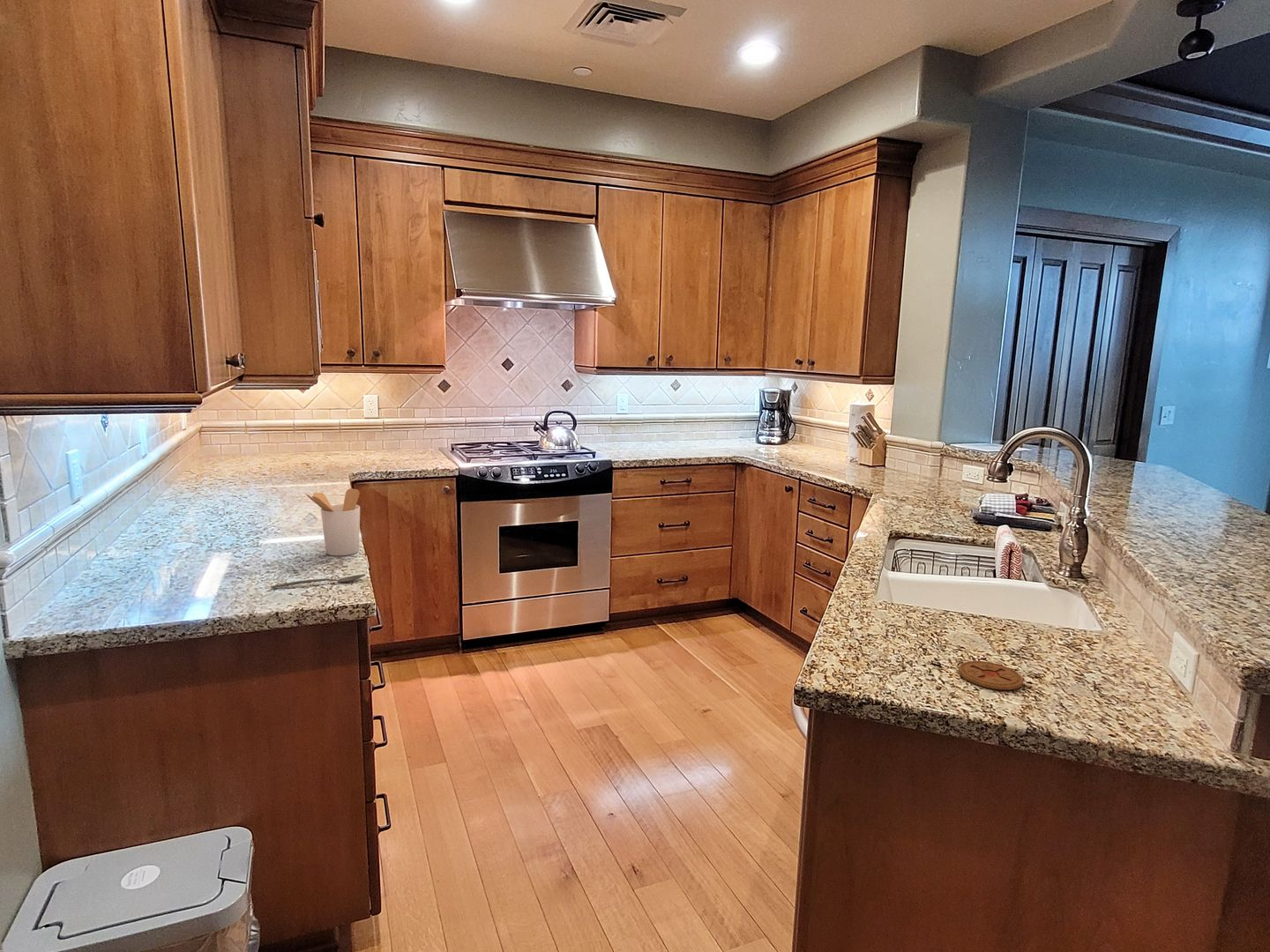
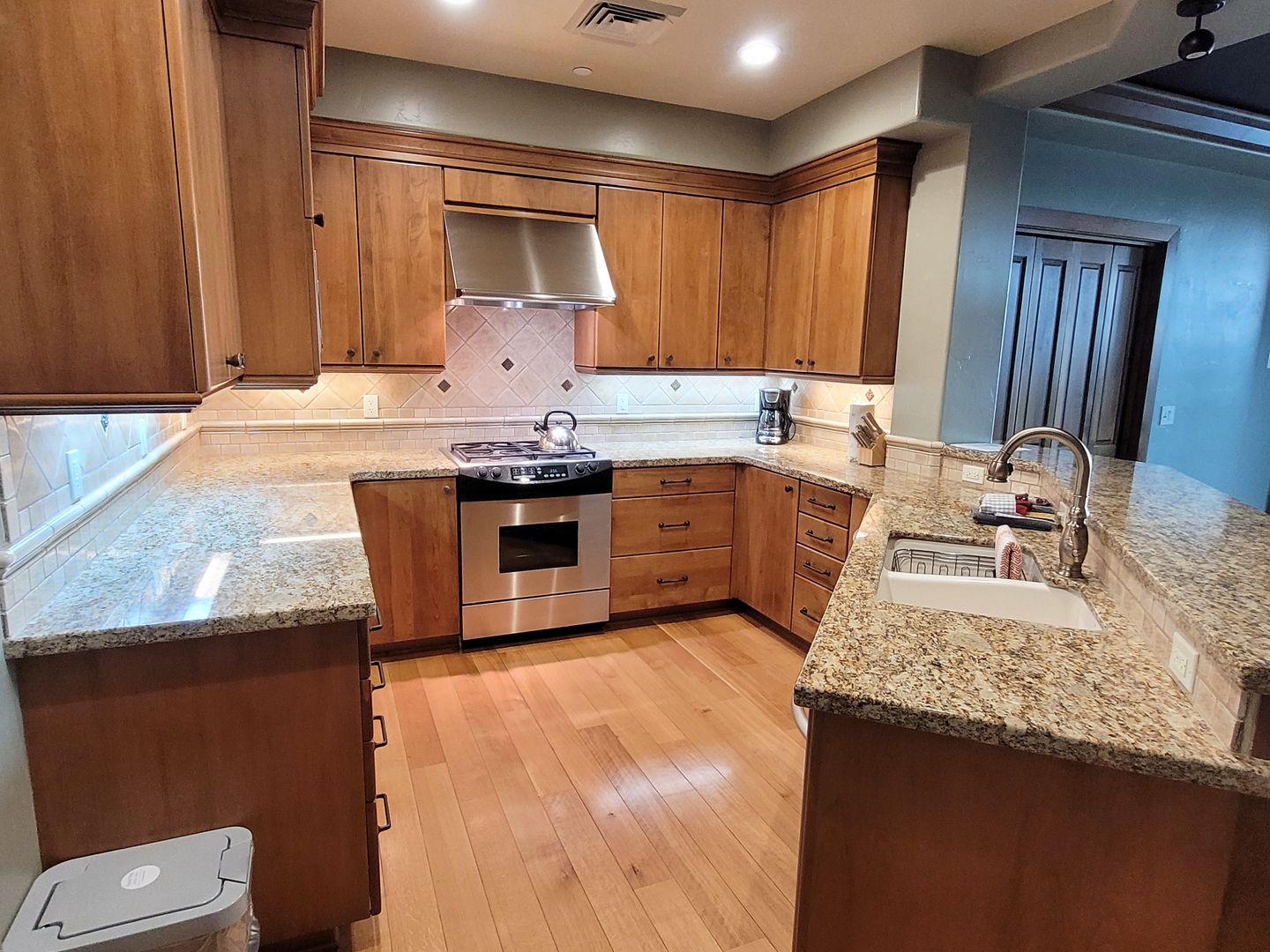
- spoon (319, 581)
- coaster (990, 674)
- utensil holder (332, 520)
